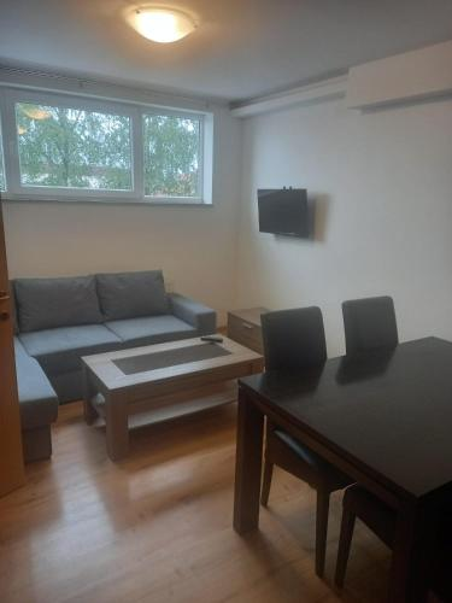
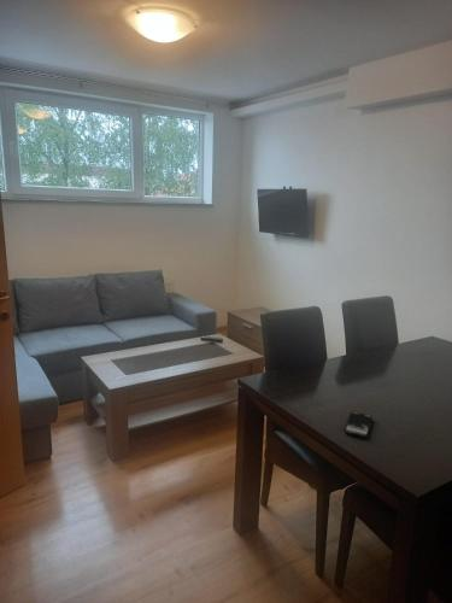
+ smartphone (358, 423)
